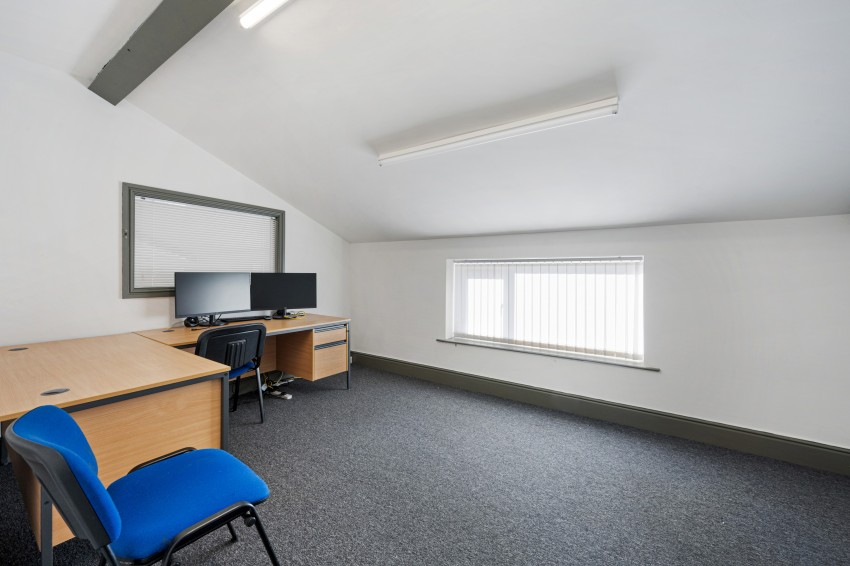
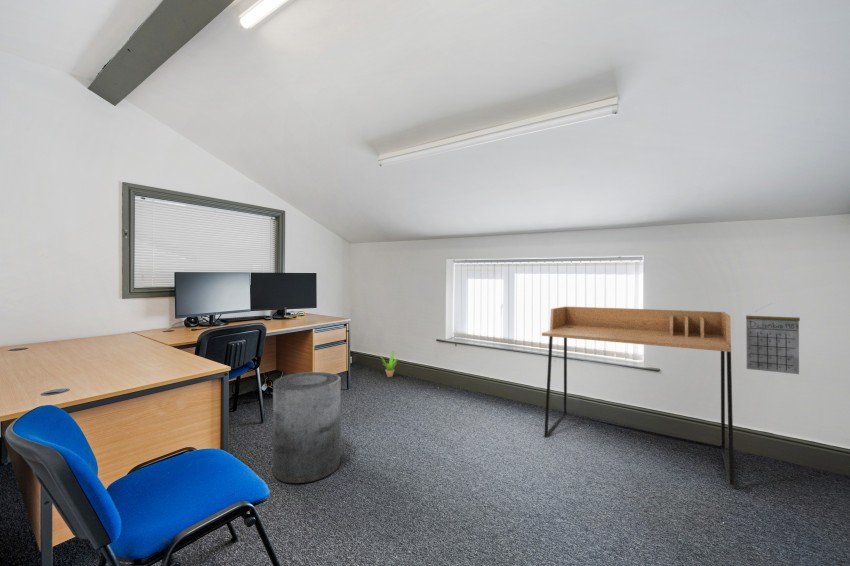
+ desk (632, 343)
+ potted plant (390, 364)
+ calendar (772, 337)
+ trash can (307, 422)
